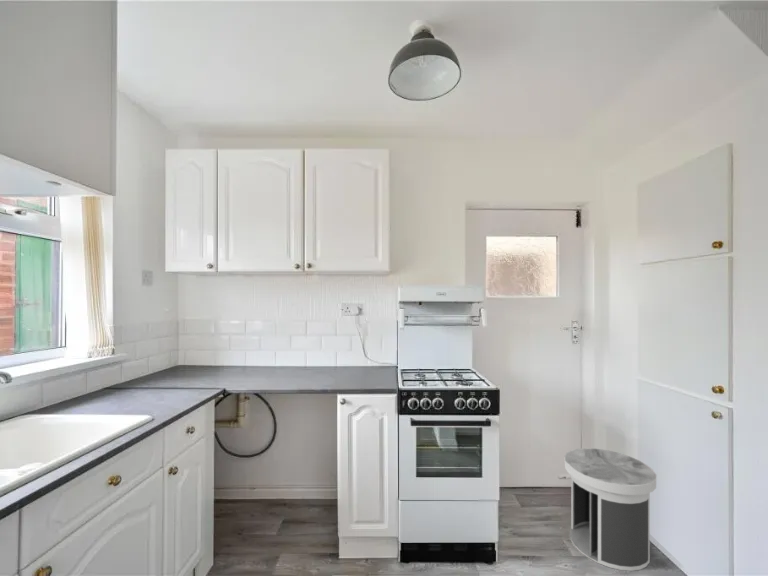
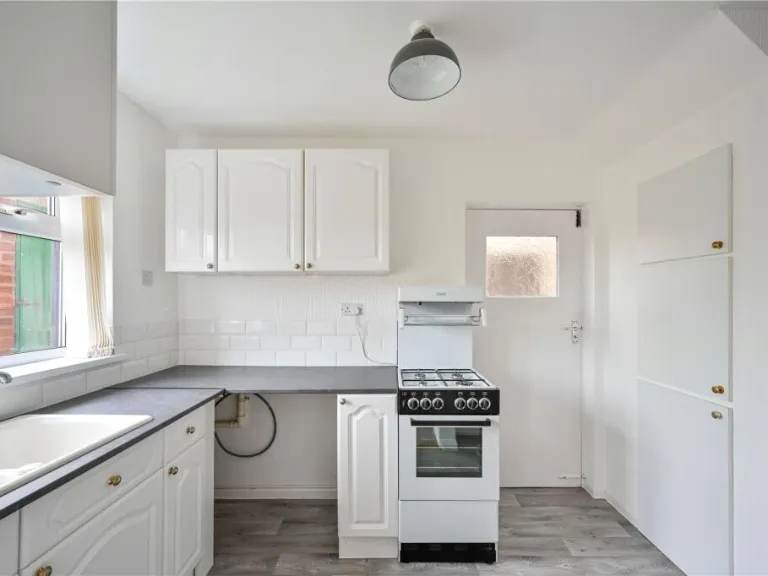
- revolving door (607, 504)
